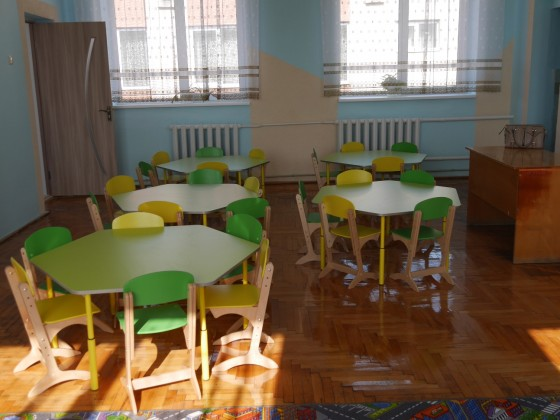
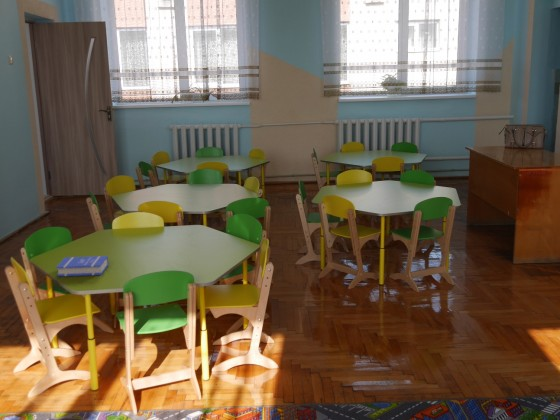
+ book (83, 265)
